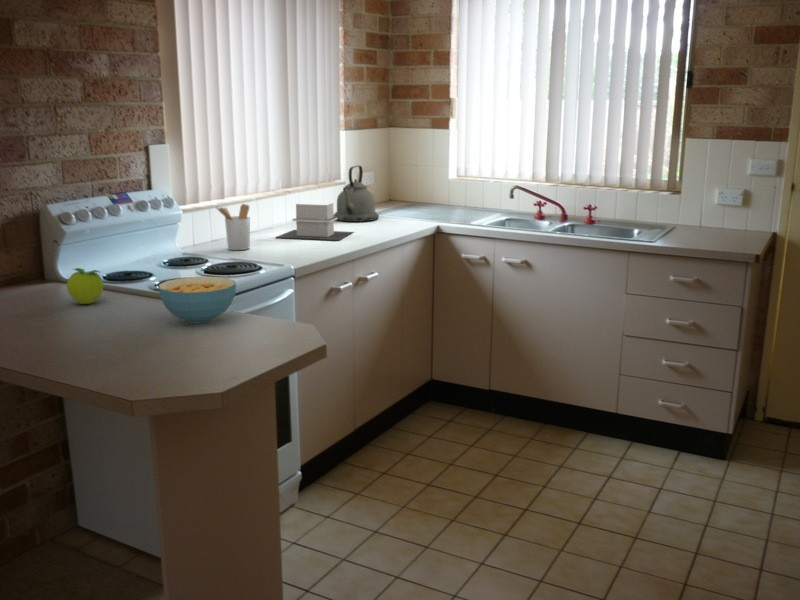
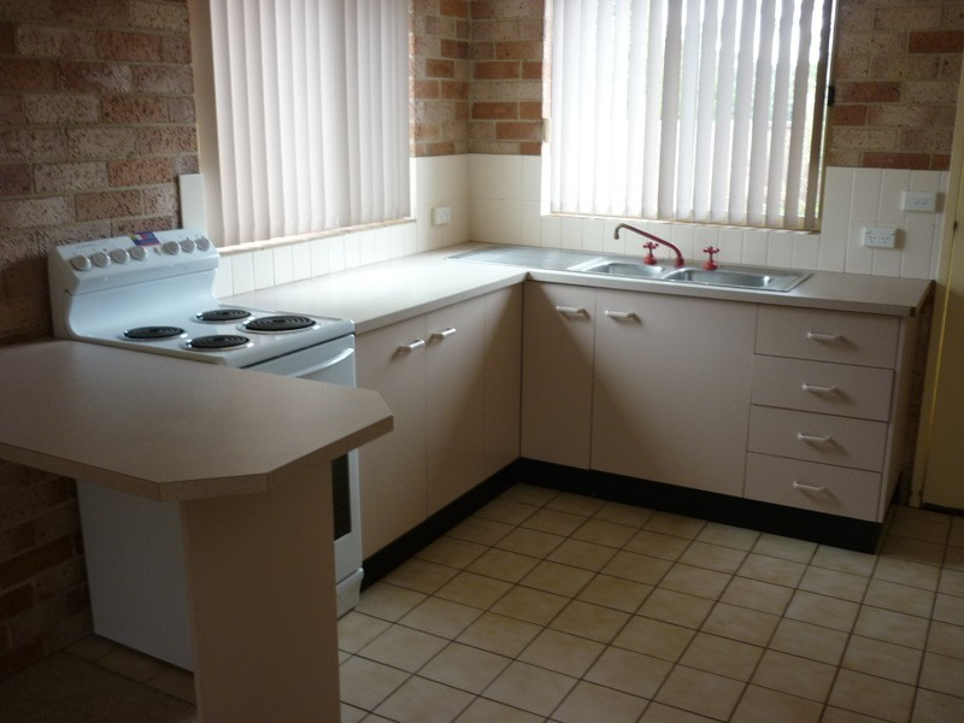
- kettle (356, 192)
- cereal bowl (198, 302)
- fruit (84, 285)
- utensil holder (232, 226)
- architectural model (315, 219)
